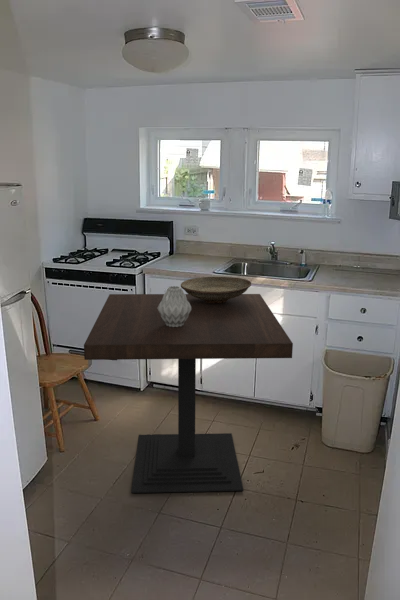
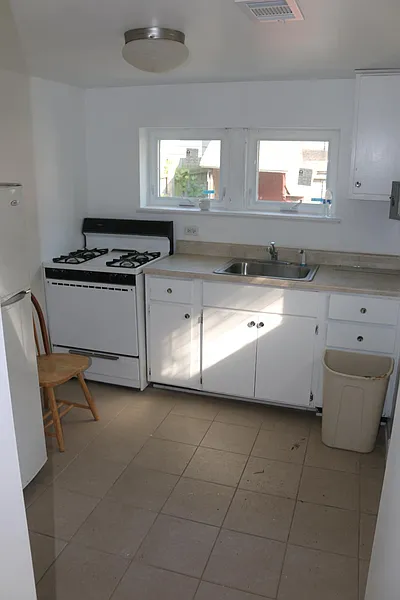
- decorative bowl (215, 291)
- dining table (186, 390)
- vase (174, 306)
